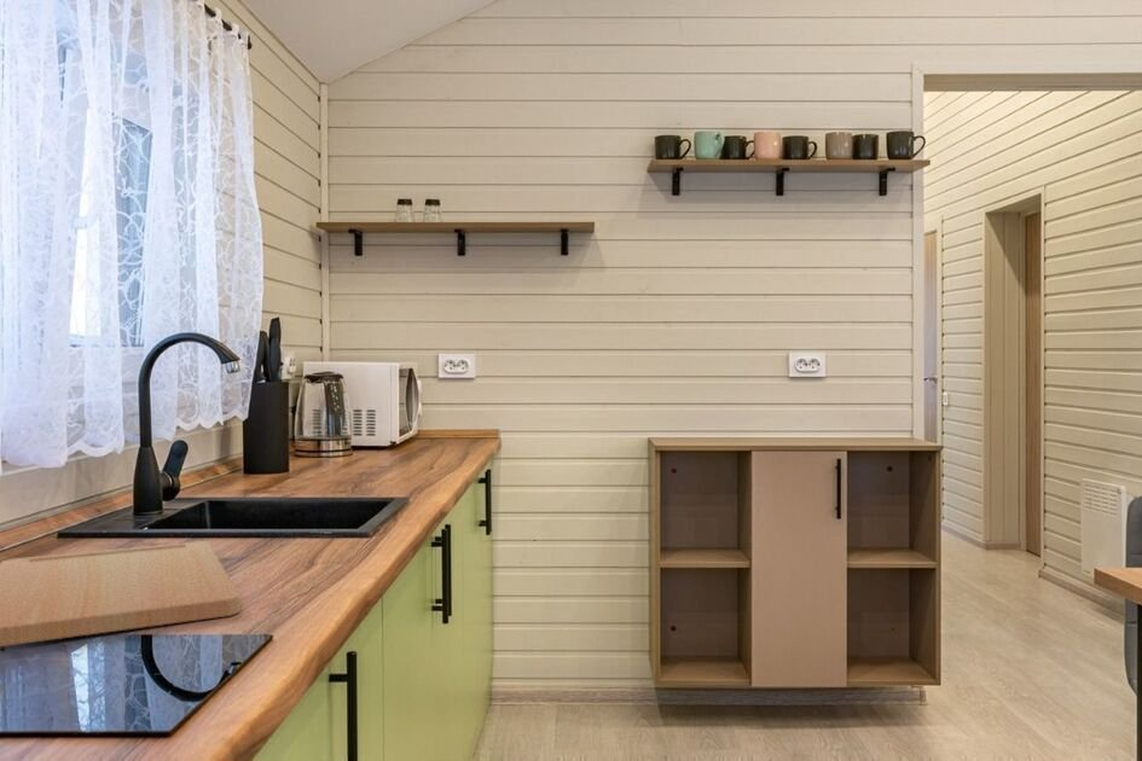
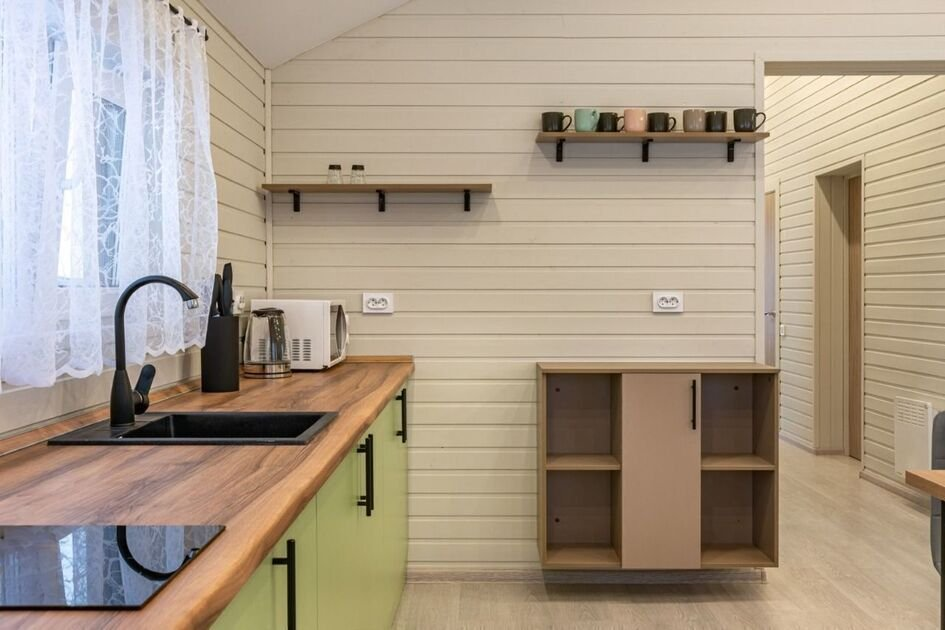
- cutting board (110, 583)
